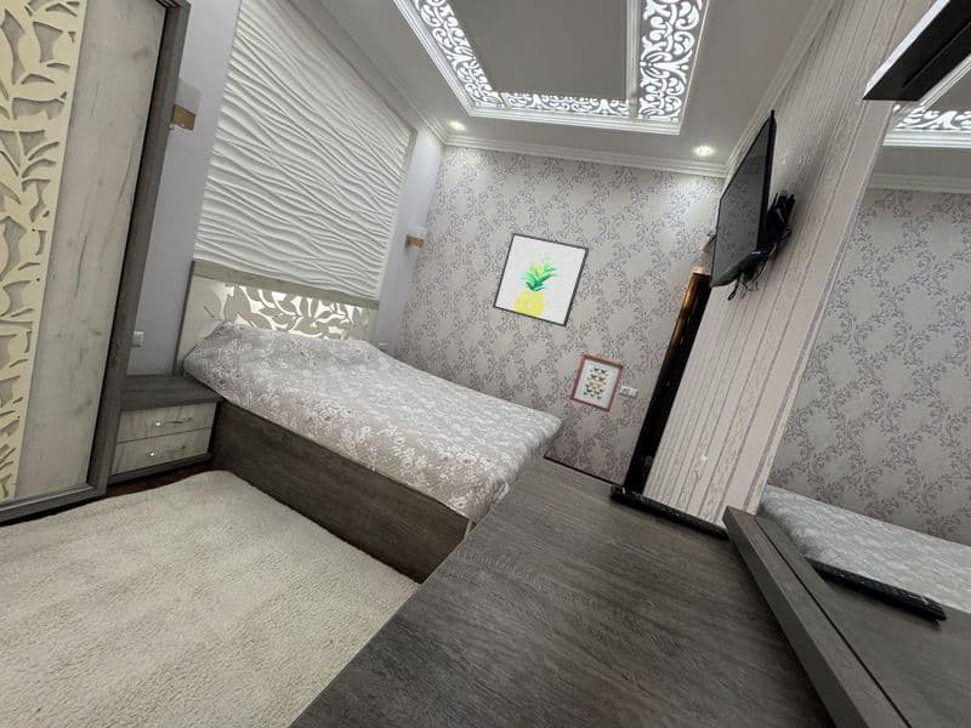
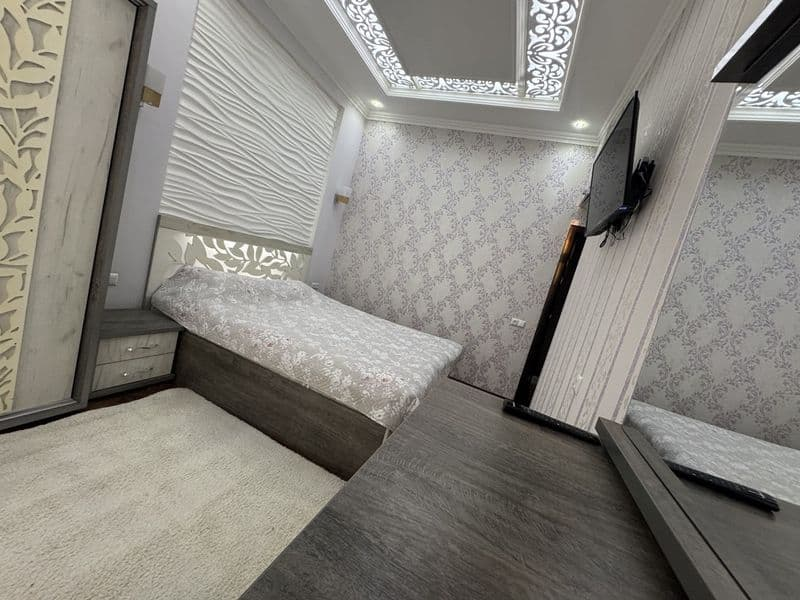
- wall art (596, 382)
- wall art (539, 279)
